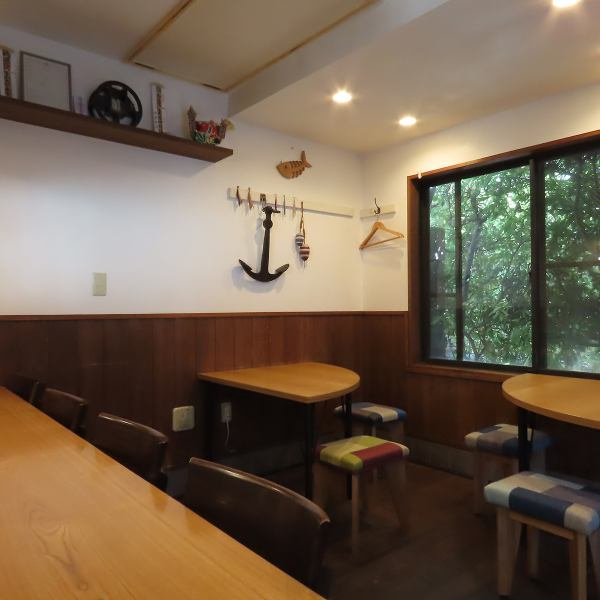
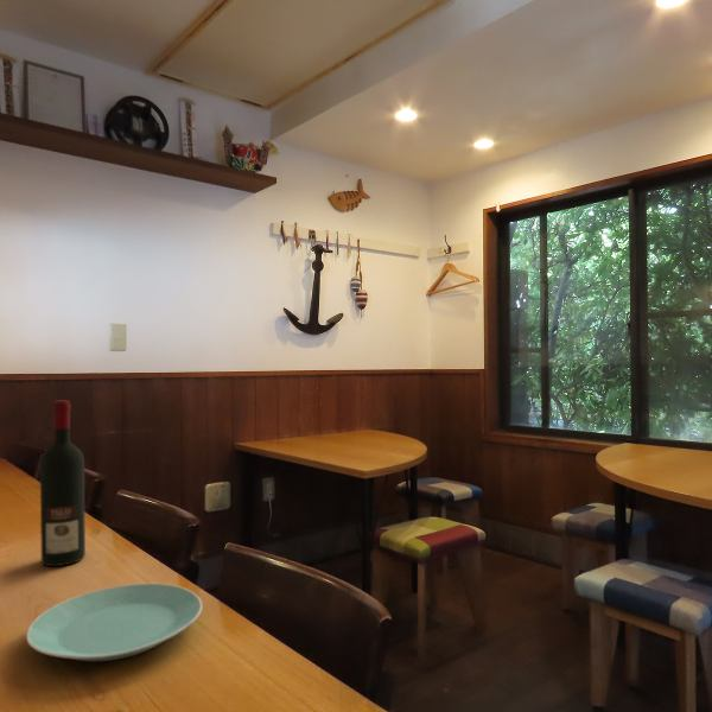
+ alcohol (62, 479)
+ plate (119, 623)
